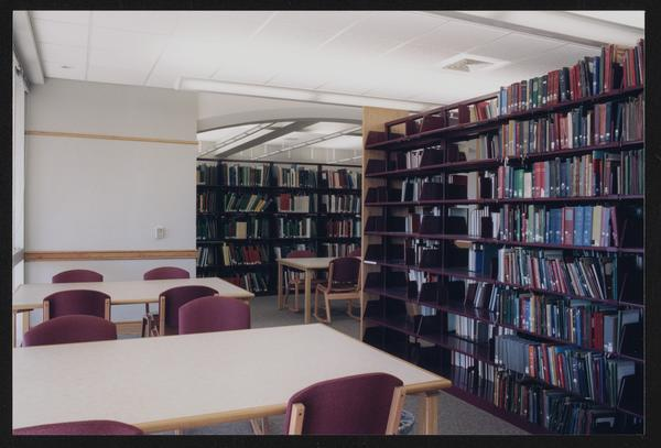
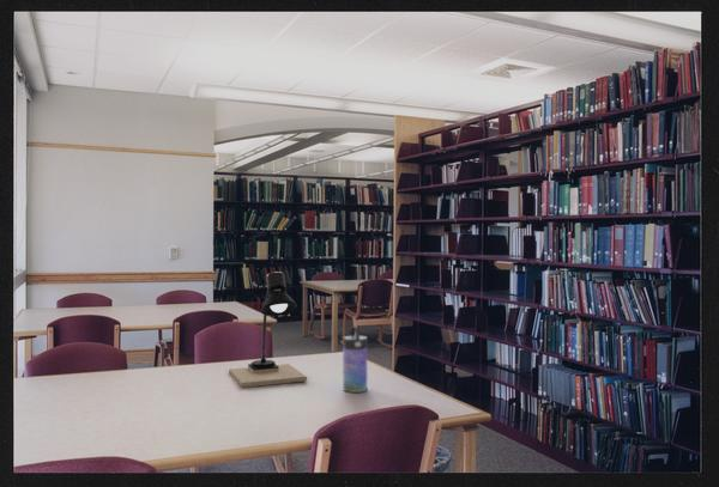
+ desk lamp (265, 324)
+ water bottle (355, 357)
